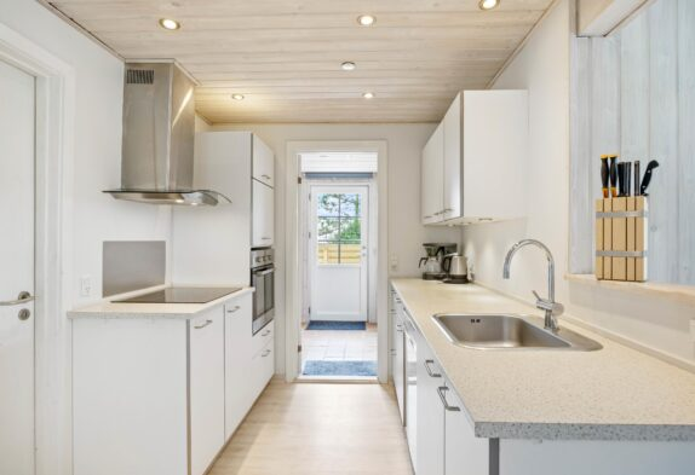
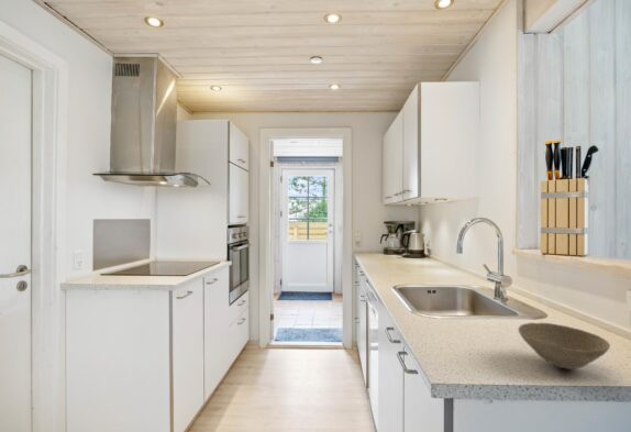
+ bowl (561, 350)
